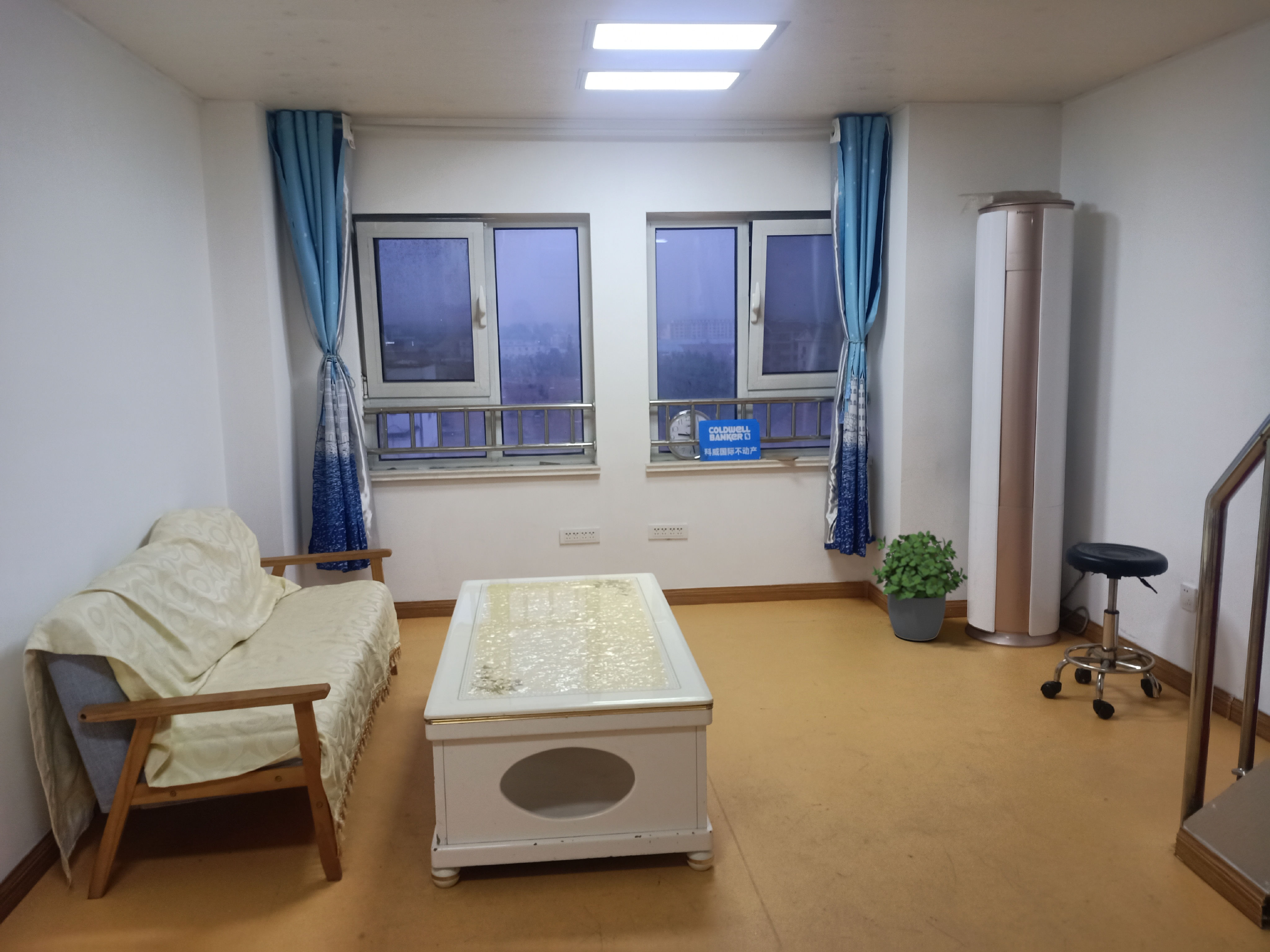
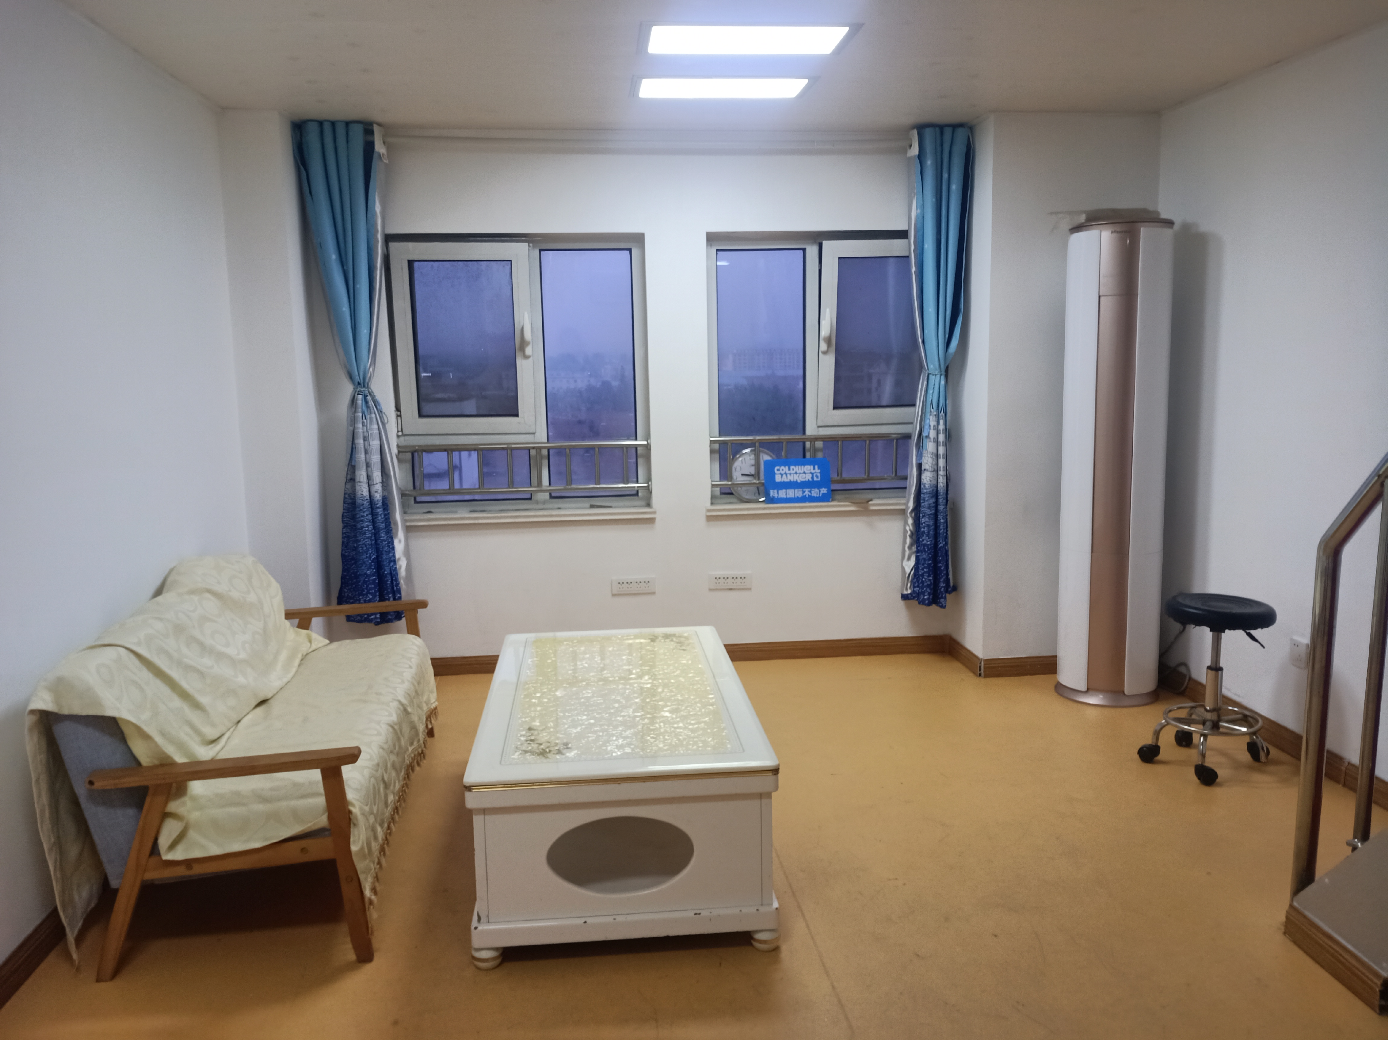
- potted plant (918, 583)
